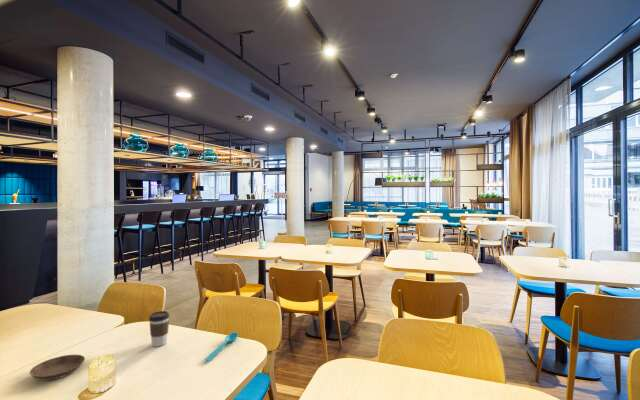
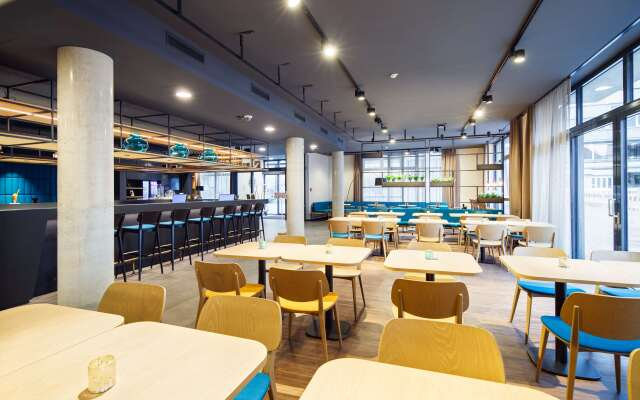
- spoon (222, 345)
- coffee cup (159, 328)
- saucer (58, 368)
